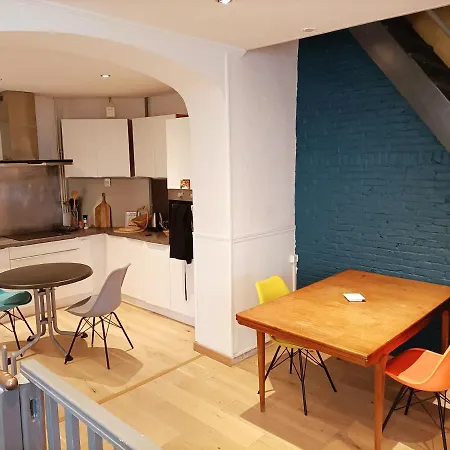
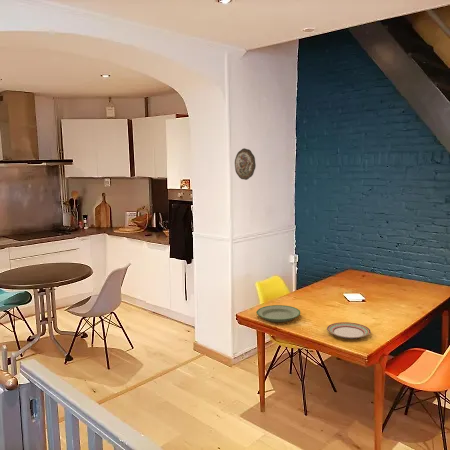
+ decorative plate (244, 164)
+ plate (348, 331)
+ plate (278, 314)
